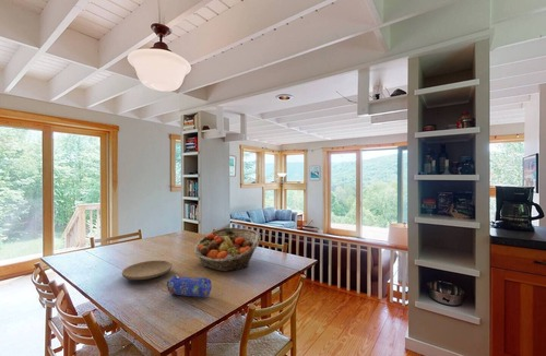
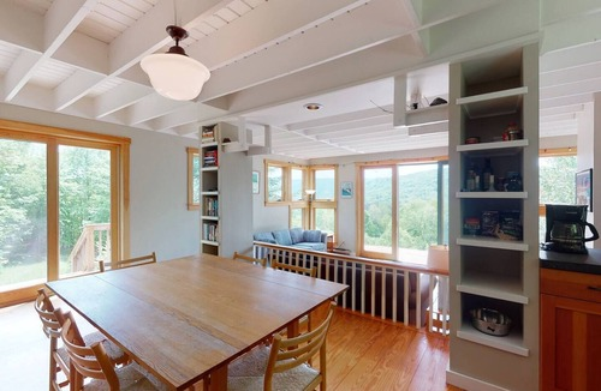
- fruit basket (227, 247)
- plate (147, 271)
- pencil case (189, 285)
